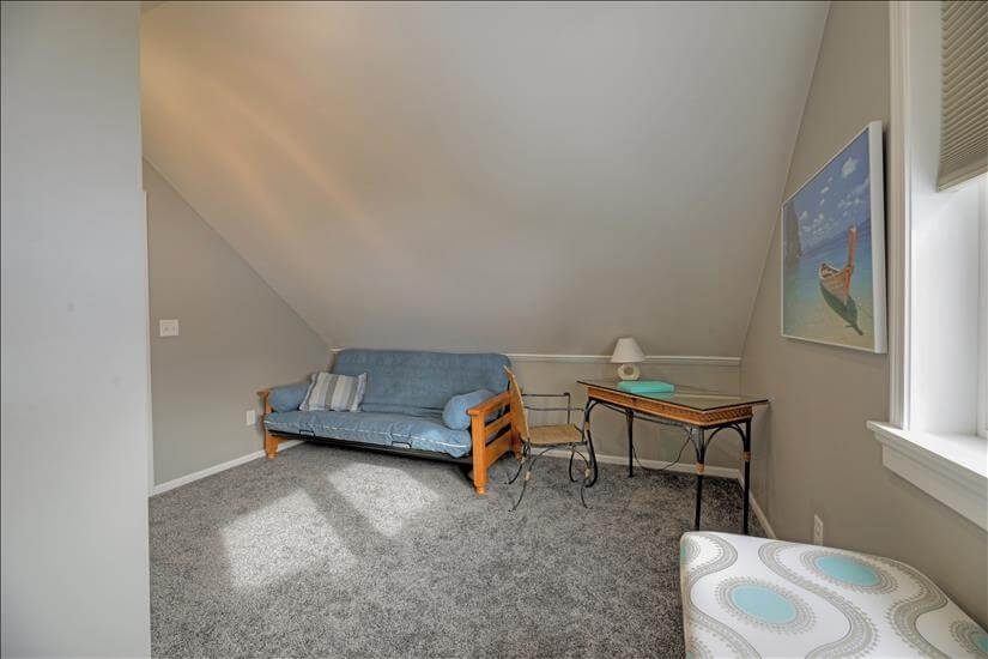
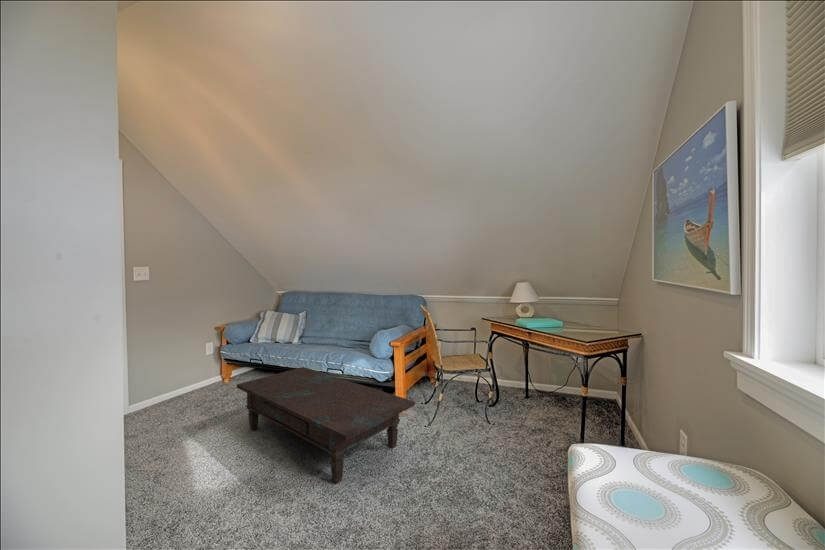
+ coffee table (319, 414)
